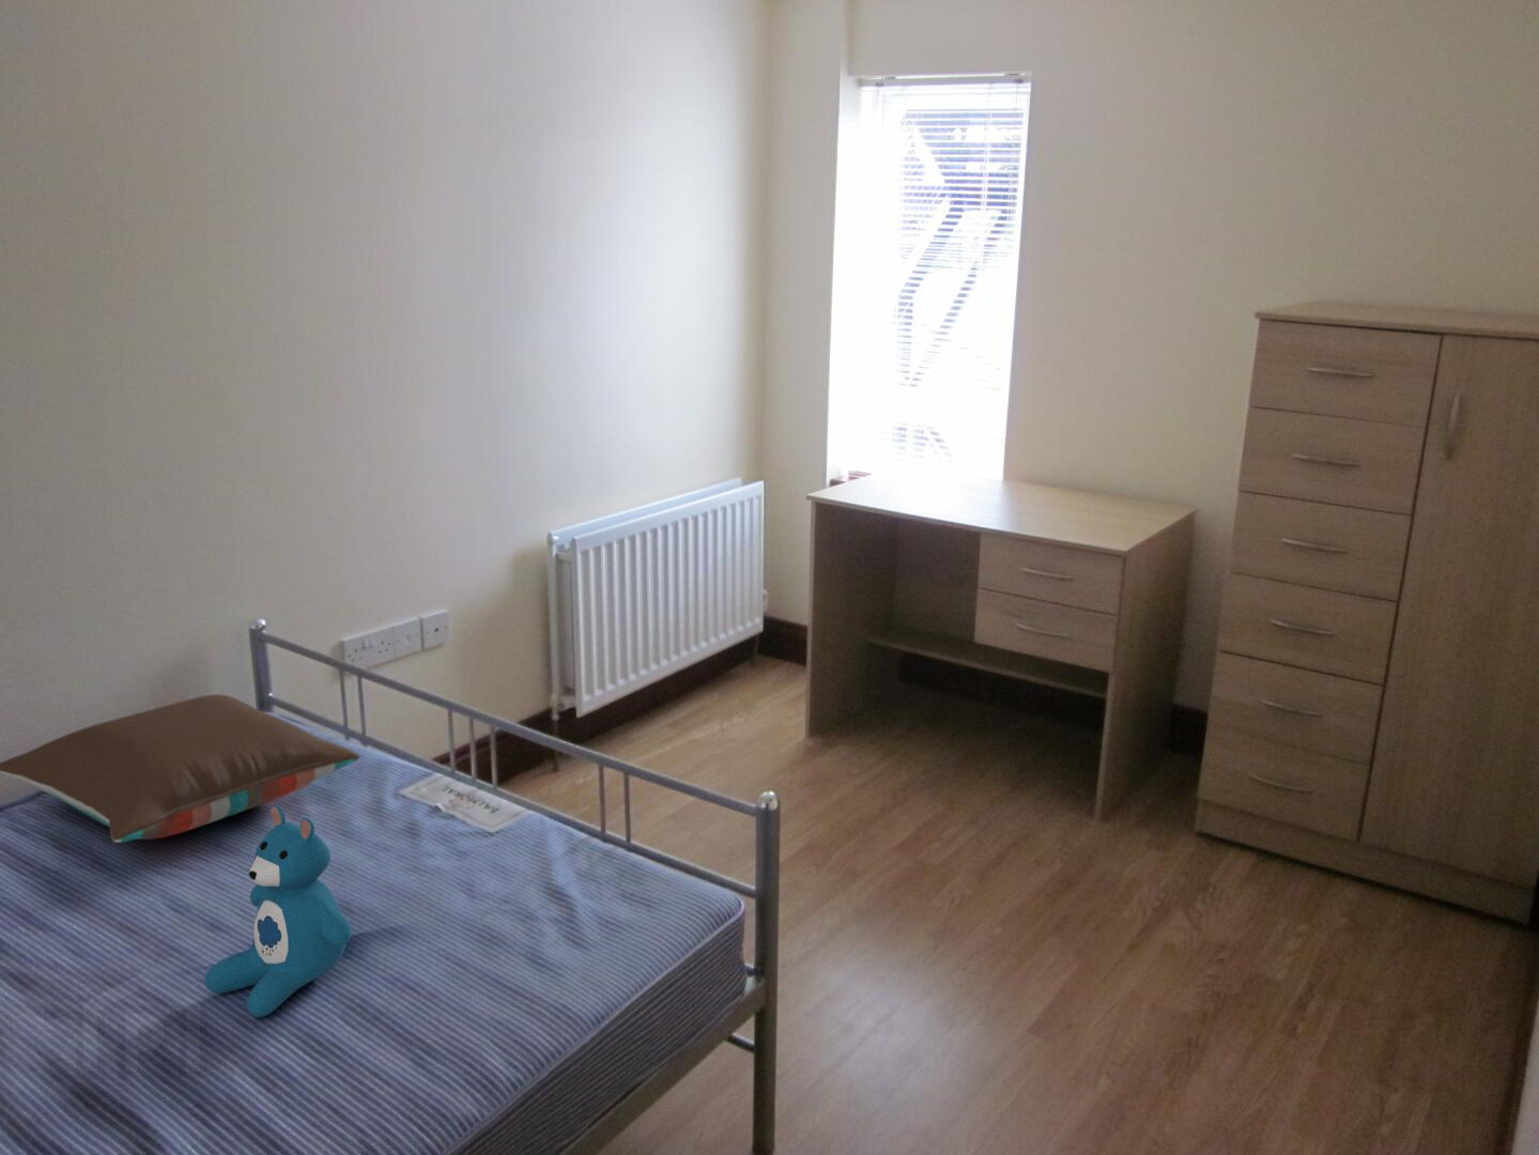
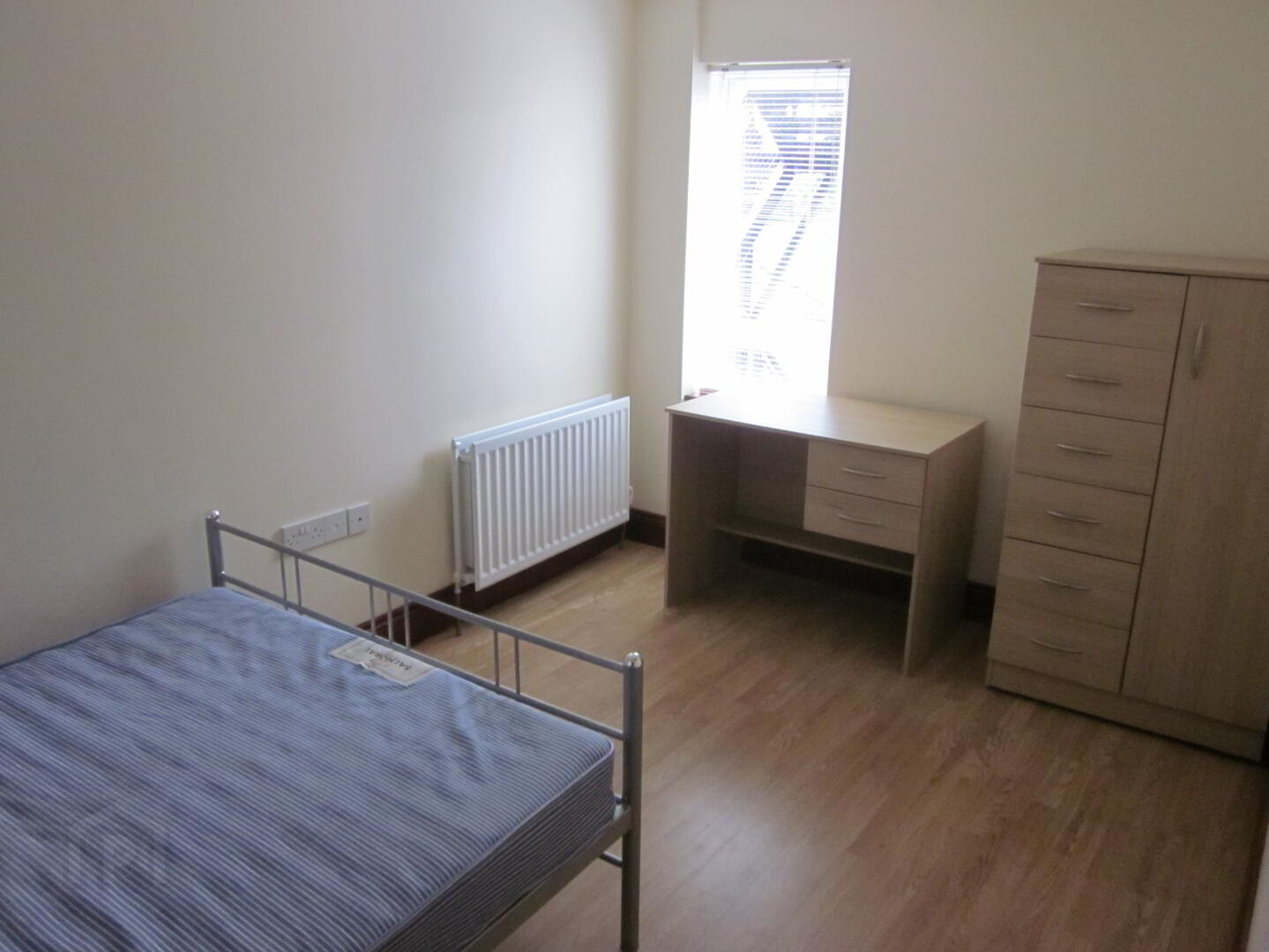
- pillow (181, 762)
- teddy bear (274, 904)
